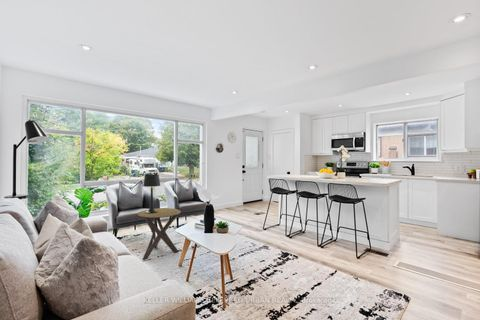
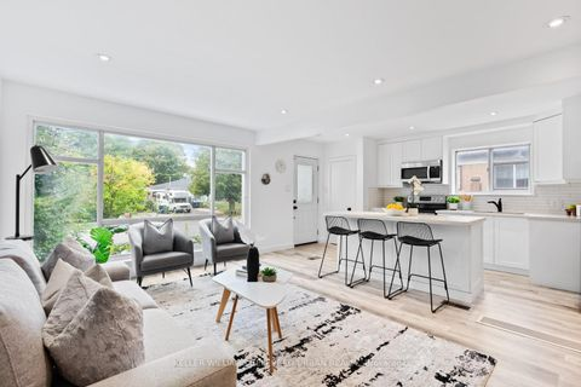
- side table (159, 232)
- table lamp (151, 193)
